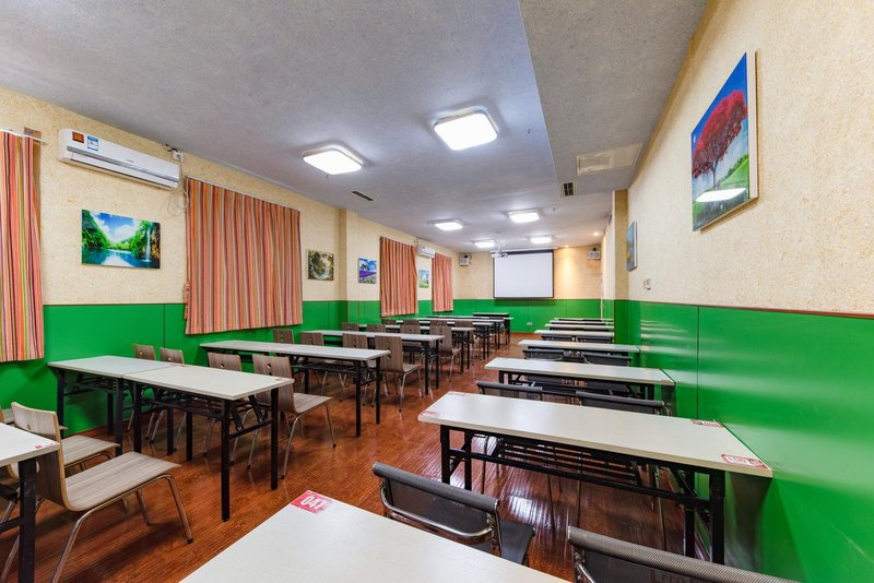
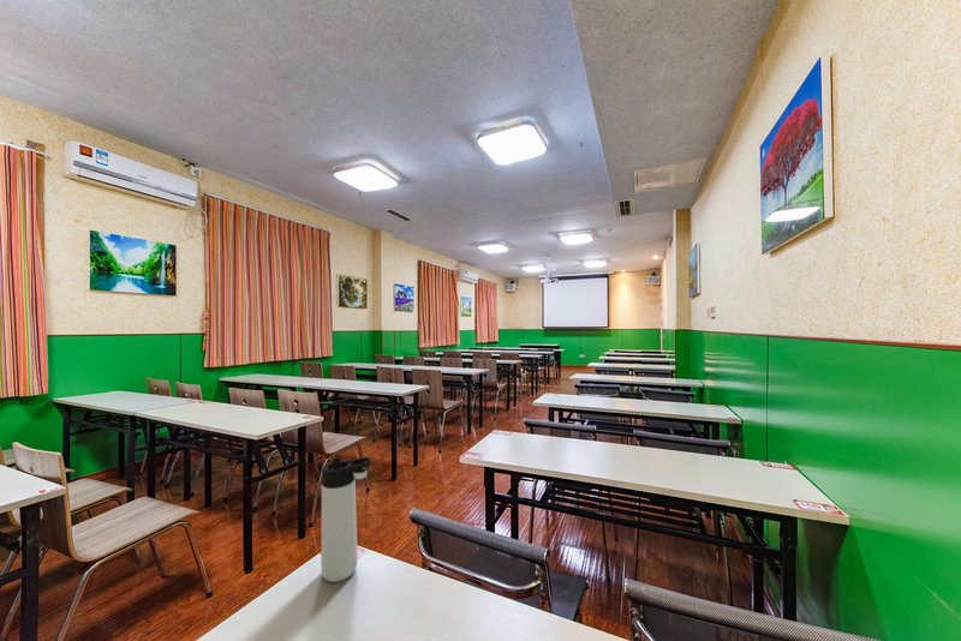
+ thermos bottle (346, 515)
